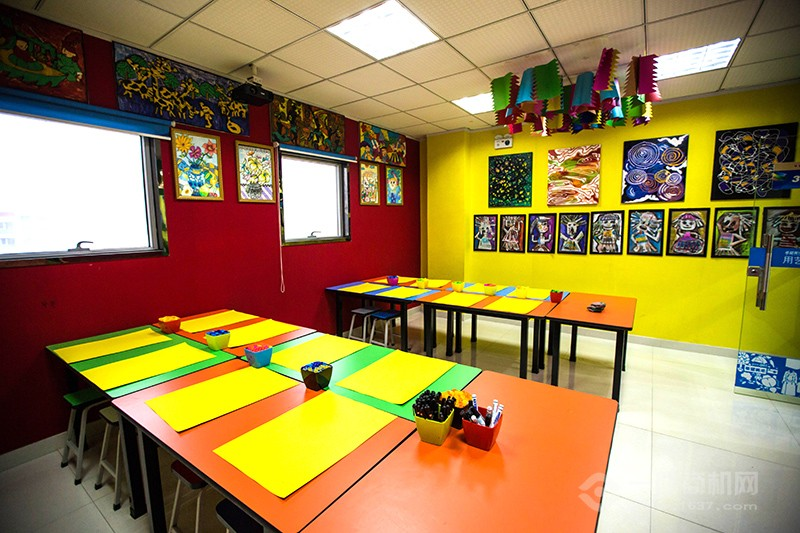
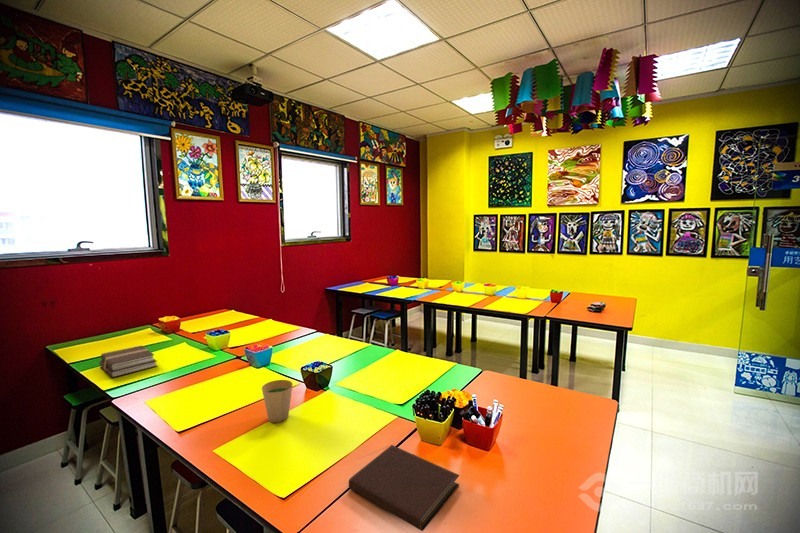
+ book (127, 360)
+ paper cup (277, 401)
+ notebook (404, 482)
